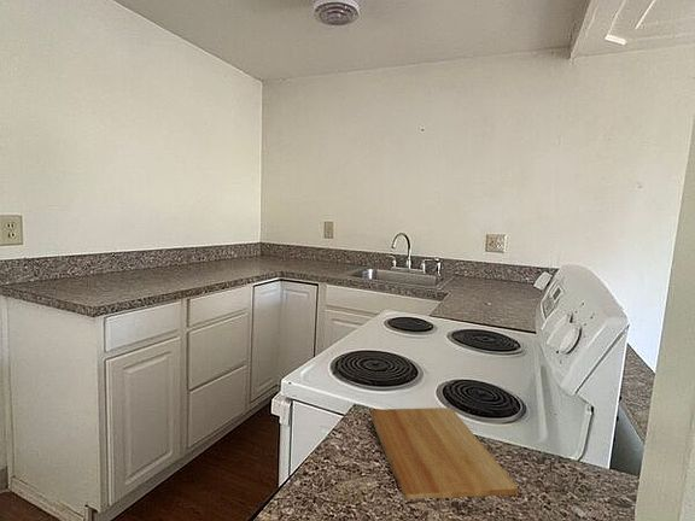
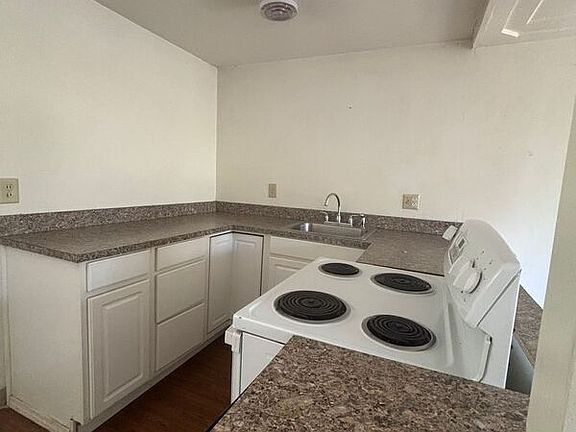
- cutting board (432, 446)
